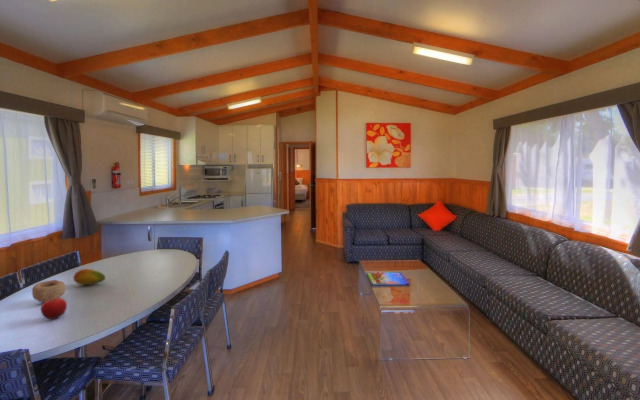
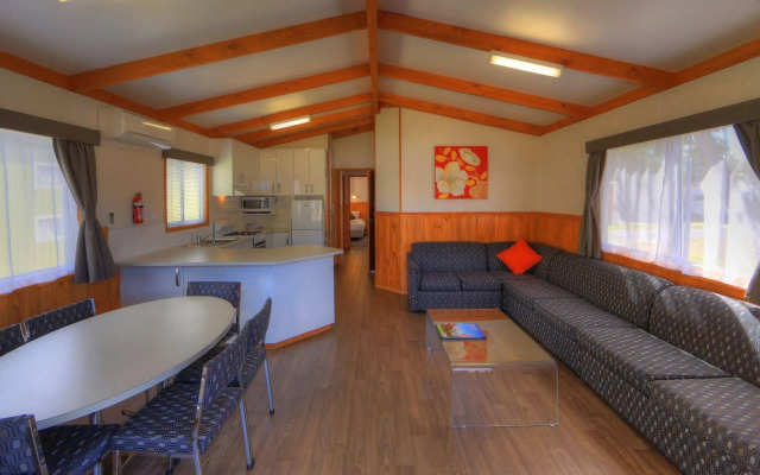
- fruit (89, 276)
- bowl (49, 291)
- fruit (54, 307)
